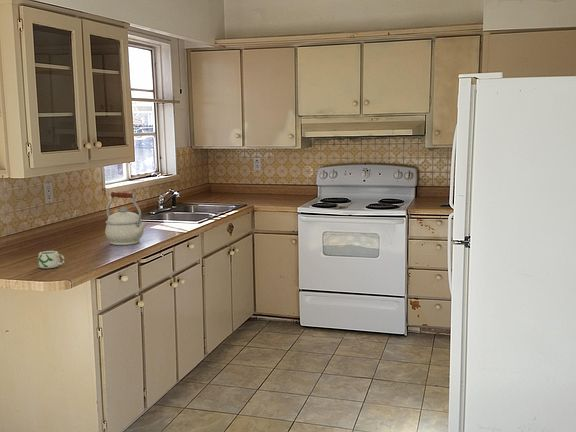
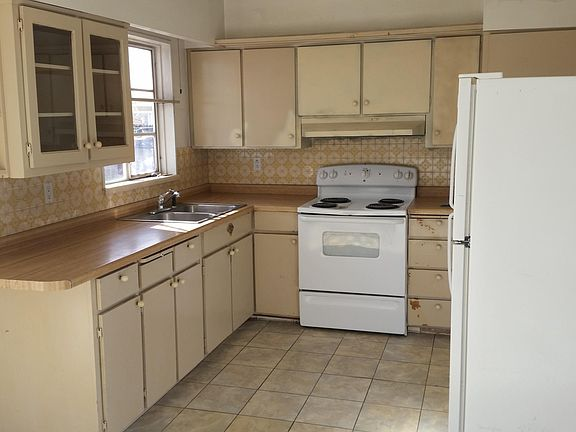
- kettle (126, 217)
- mug (52, 259)
